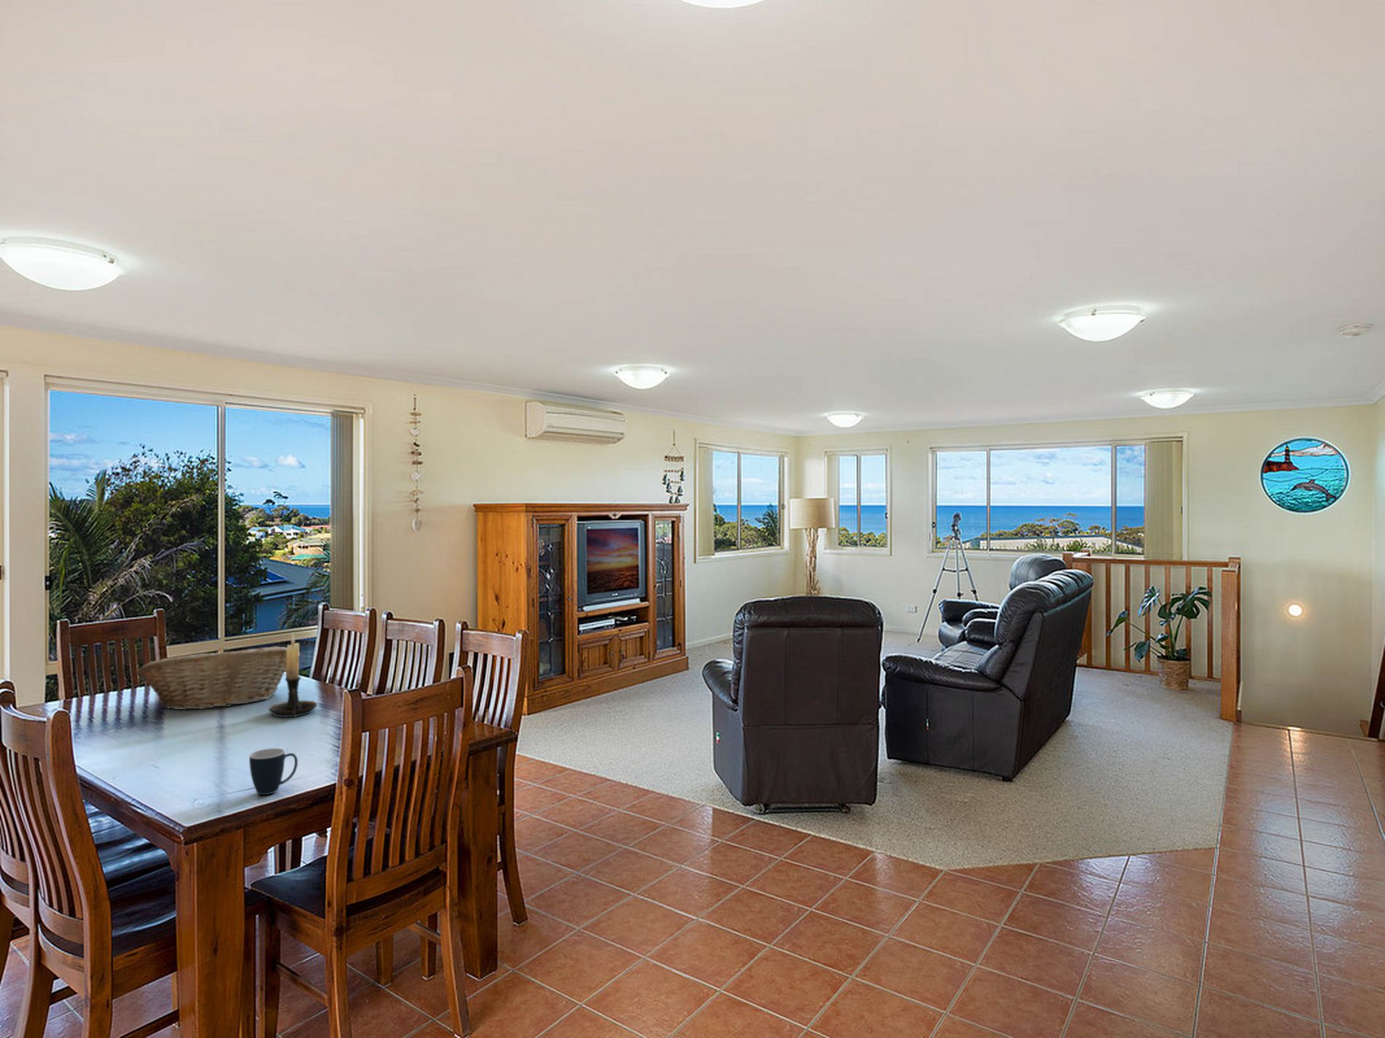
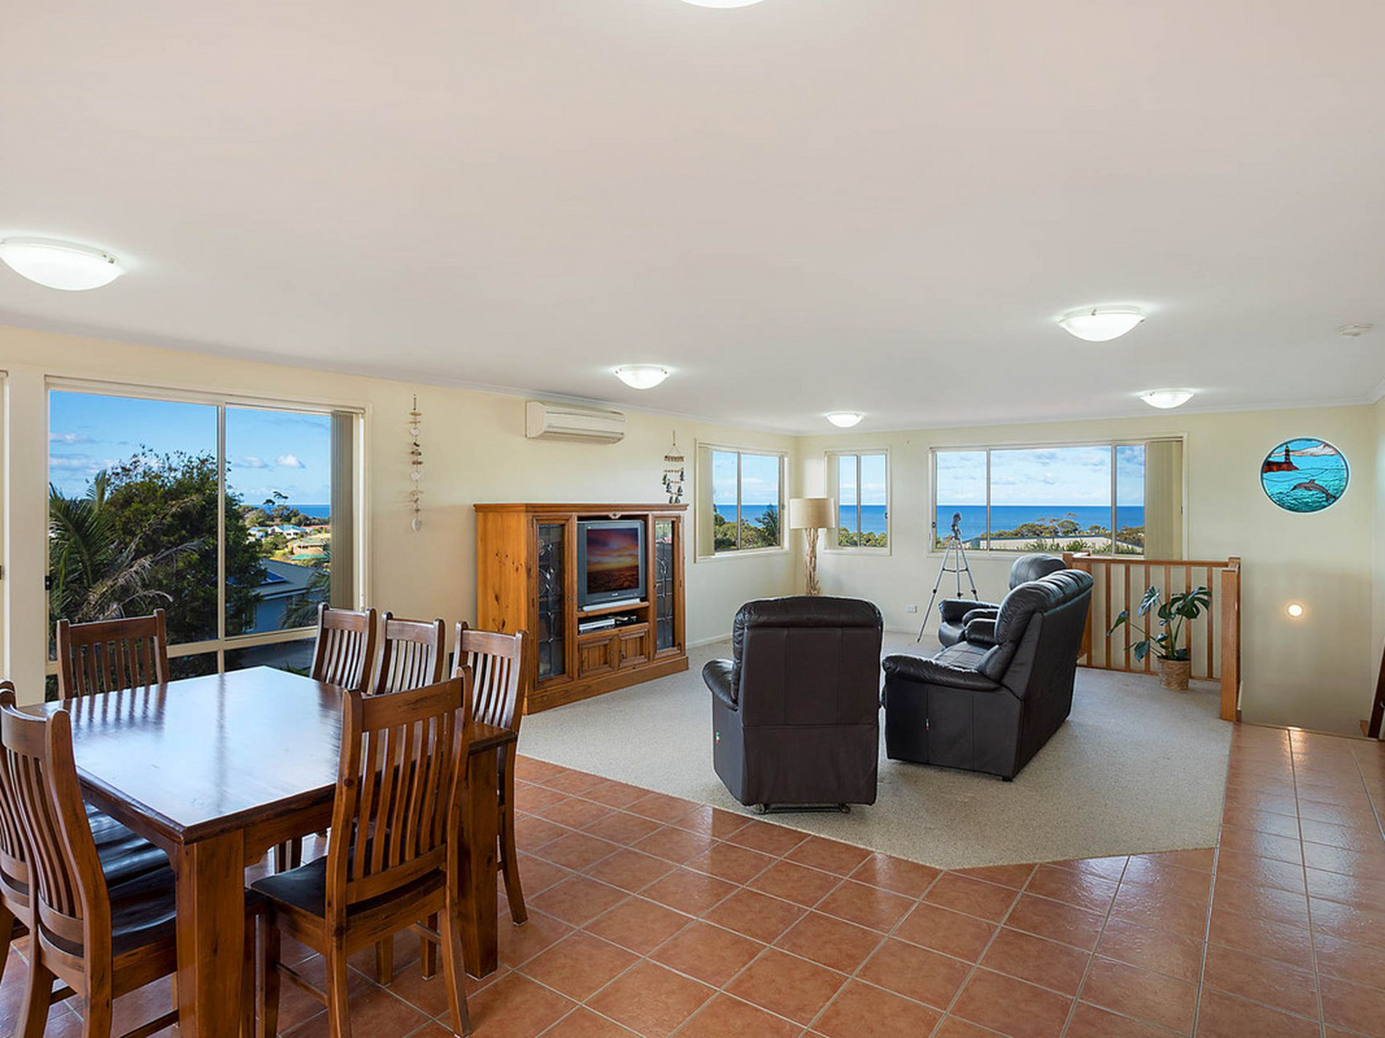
- mug (274, 771)
- fruit basket (220, 673)
- candle holder (293, 673)
